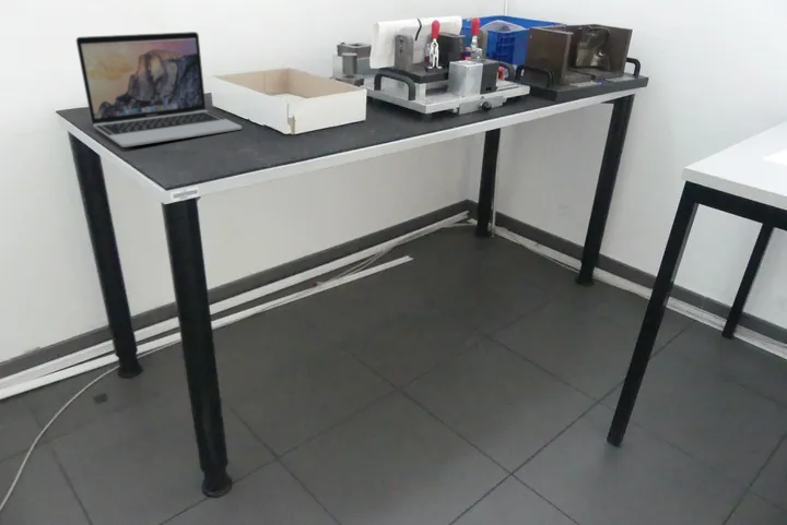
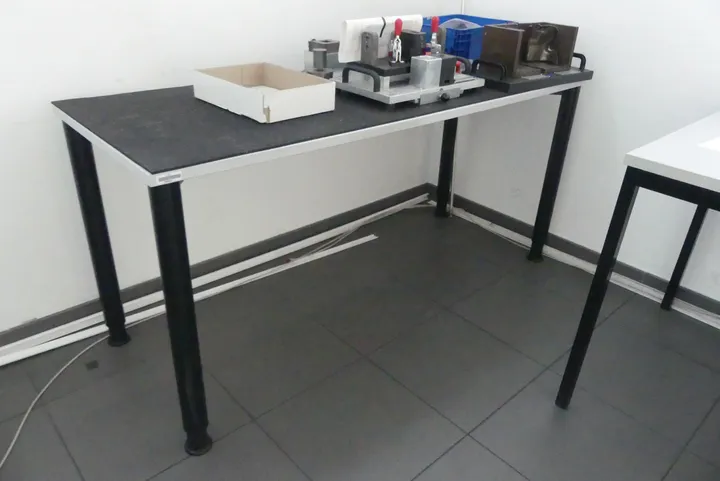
- laptop (163, 85)
